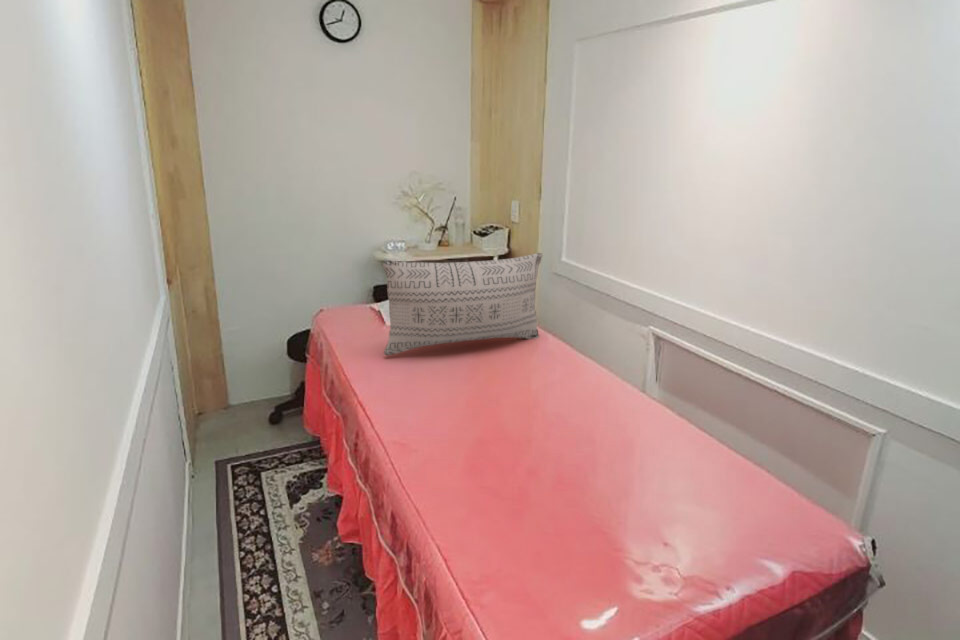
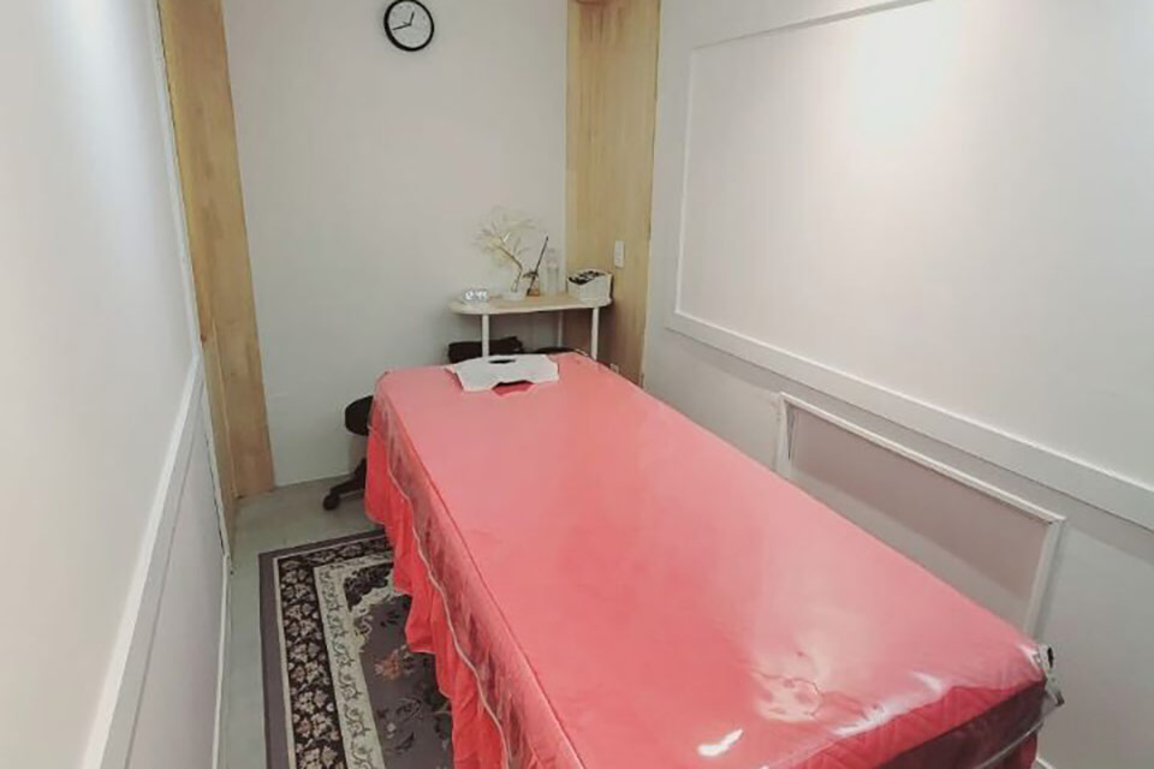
- pillow (467, 303)
